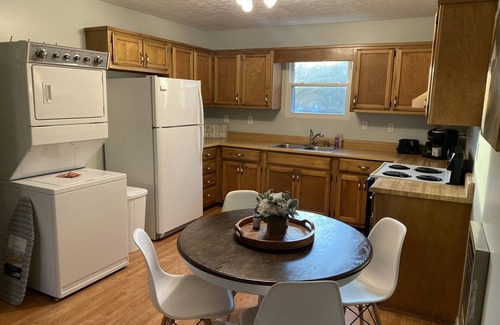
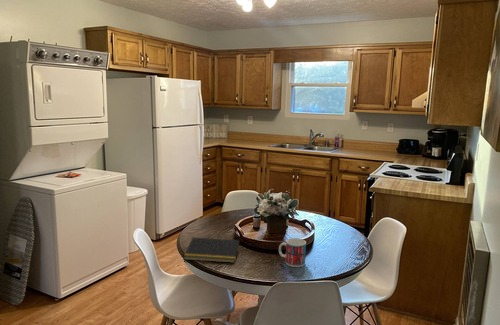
+ notepad (212, 249)
+ mug (292, 251)
